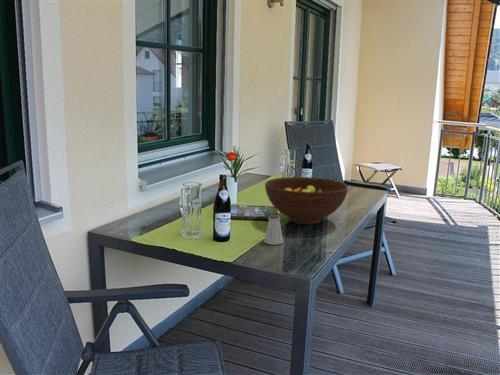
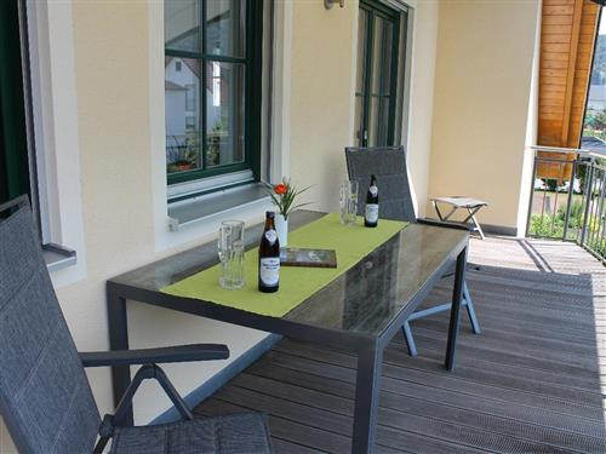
- fruit bowl (305, 202)
- saltshaker (273, 228)
